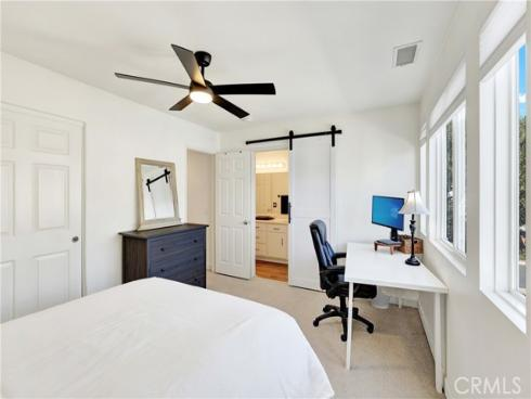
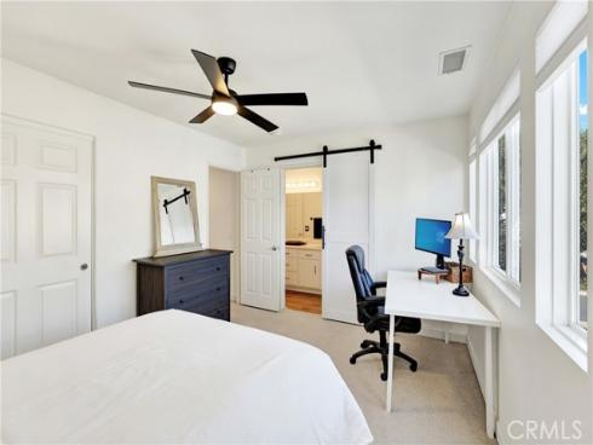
- wastebasket (379, 293)
